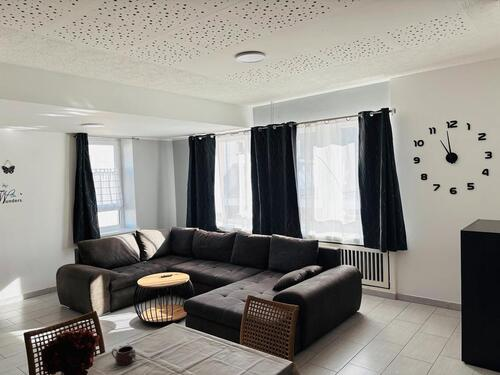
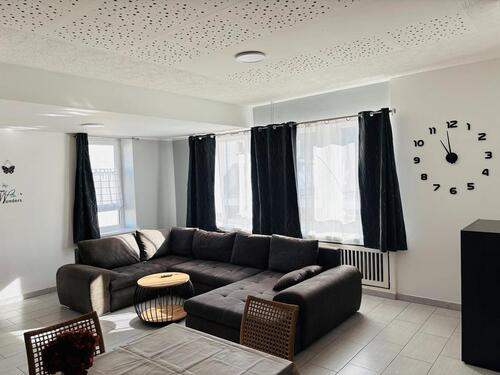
- mug (123, 355)
